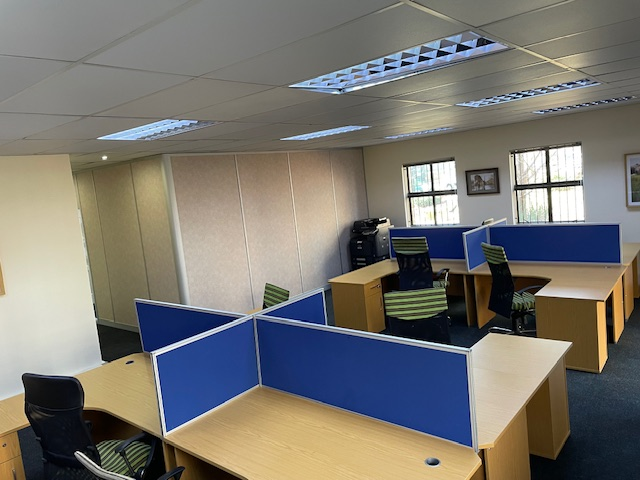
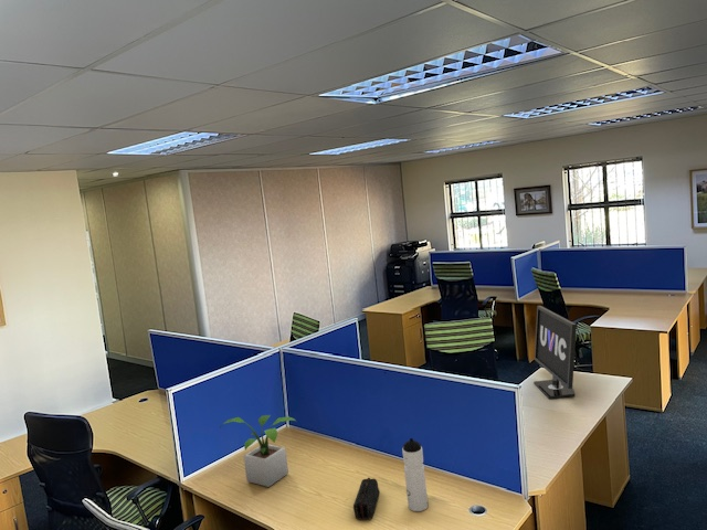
+ potted plant (261, 447)
+ pencil case (366, 492)
+ monitor (551, 351)
+ water bottle (414, 473)
